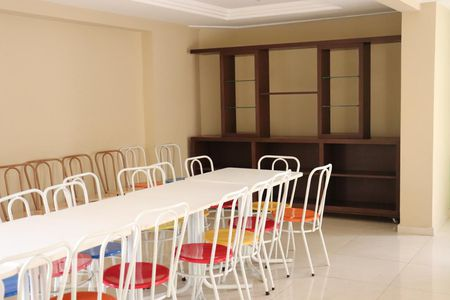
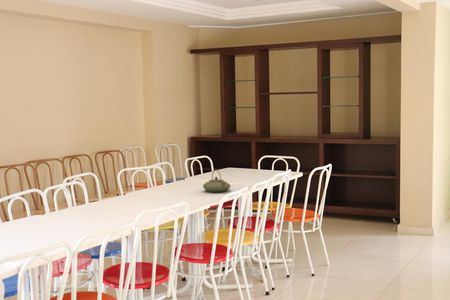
+ teapot (217, 180)
